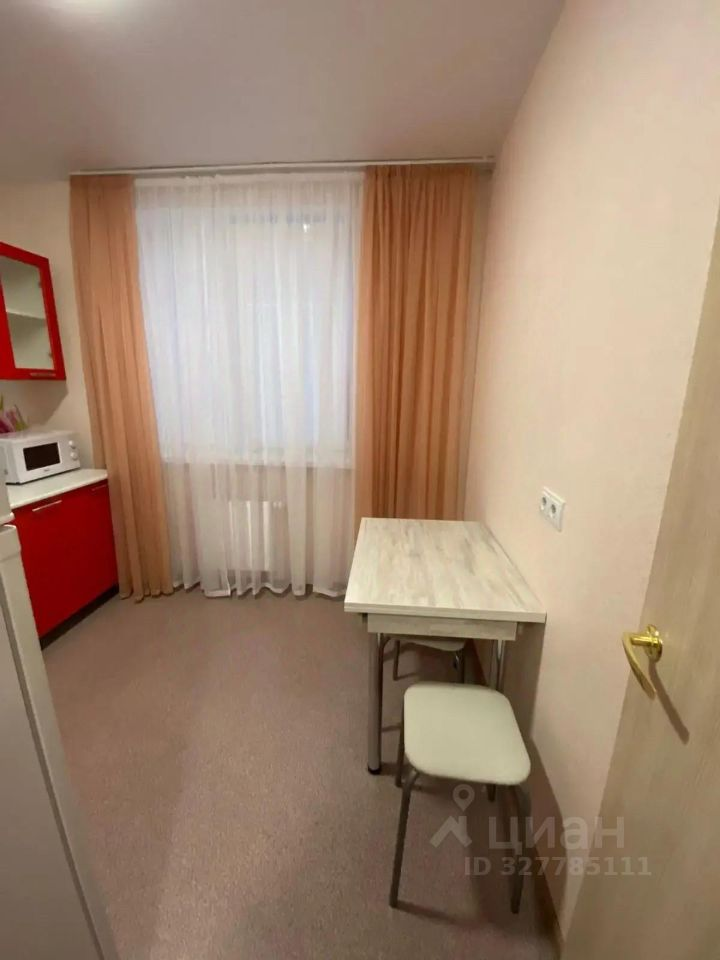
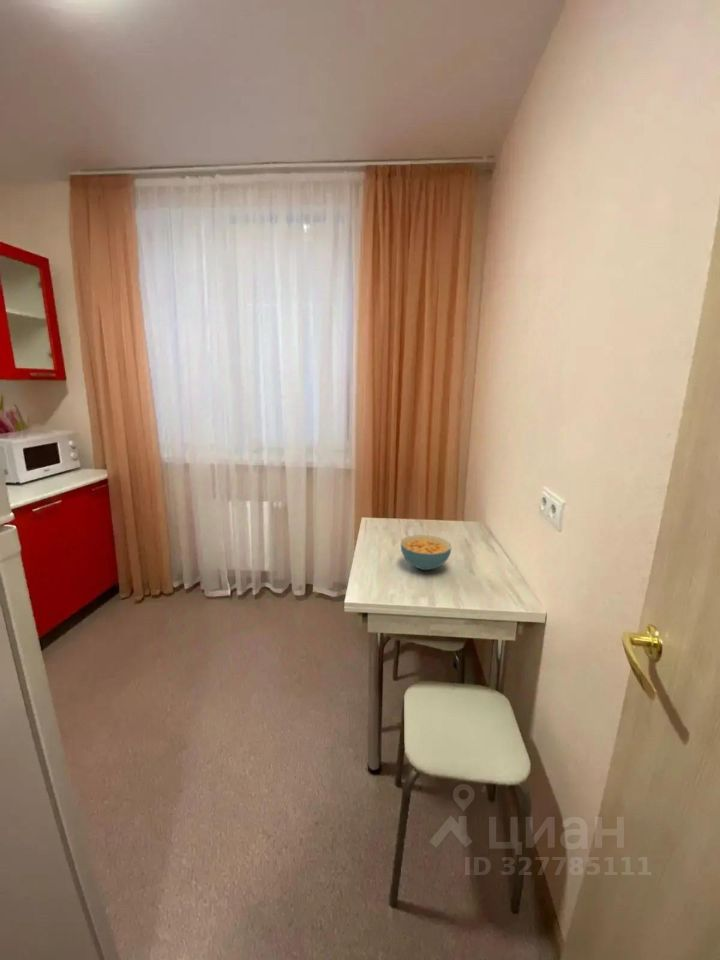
+ cereal bowl (425, 555)
